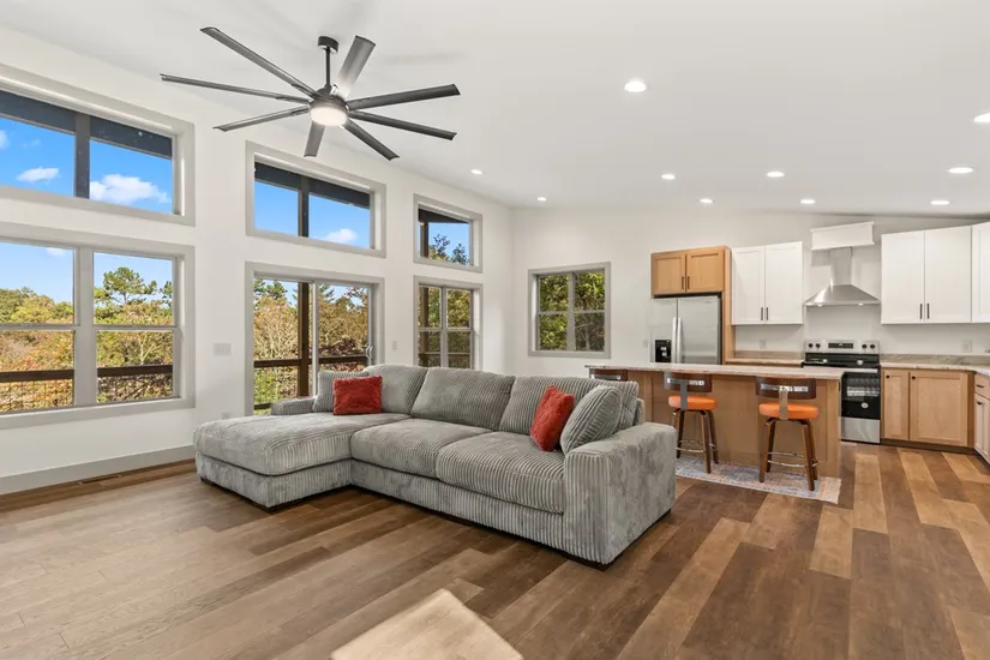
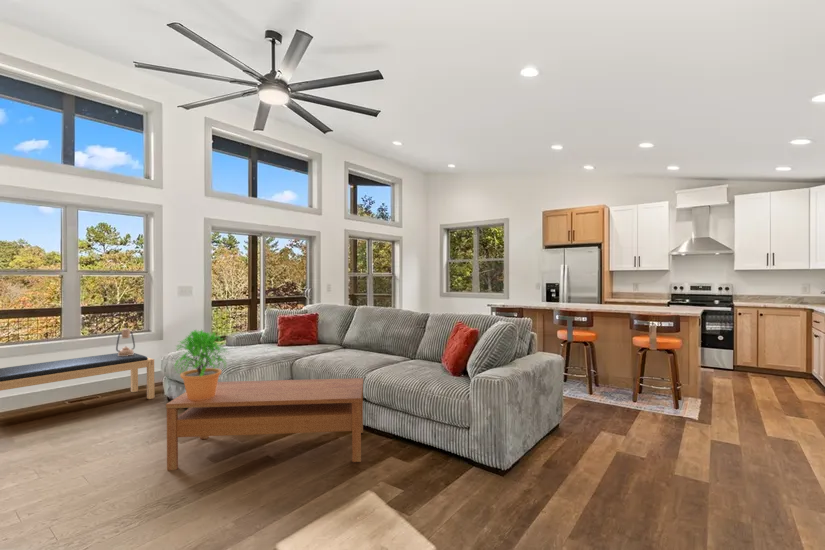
+ bench (69, 379)
+ lantern (125, 337)
+ potted plant (200, 361)
+ coffee table (275, 419)
